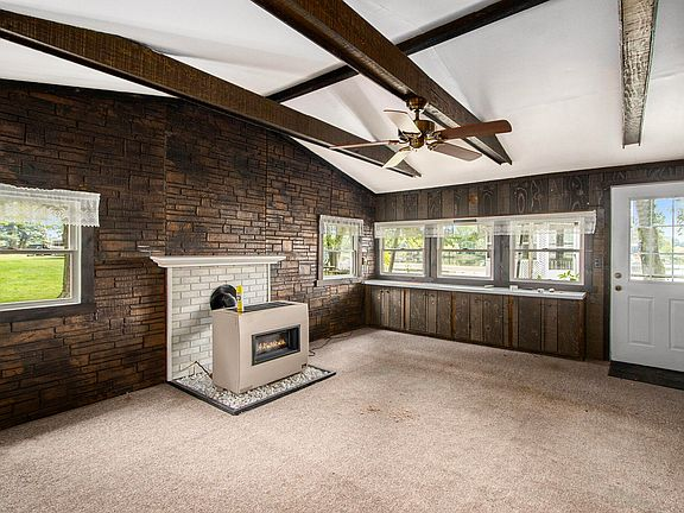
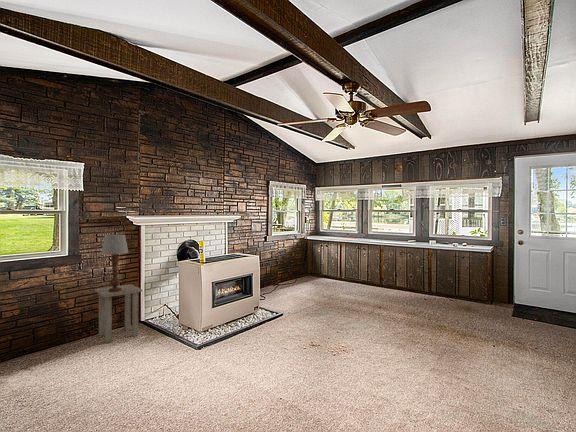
+ side table (125, 312)
+ table lamp (115, 262)
